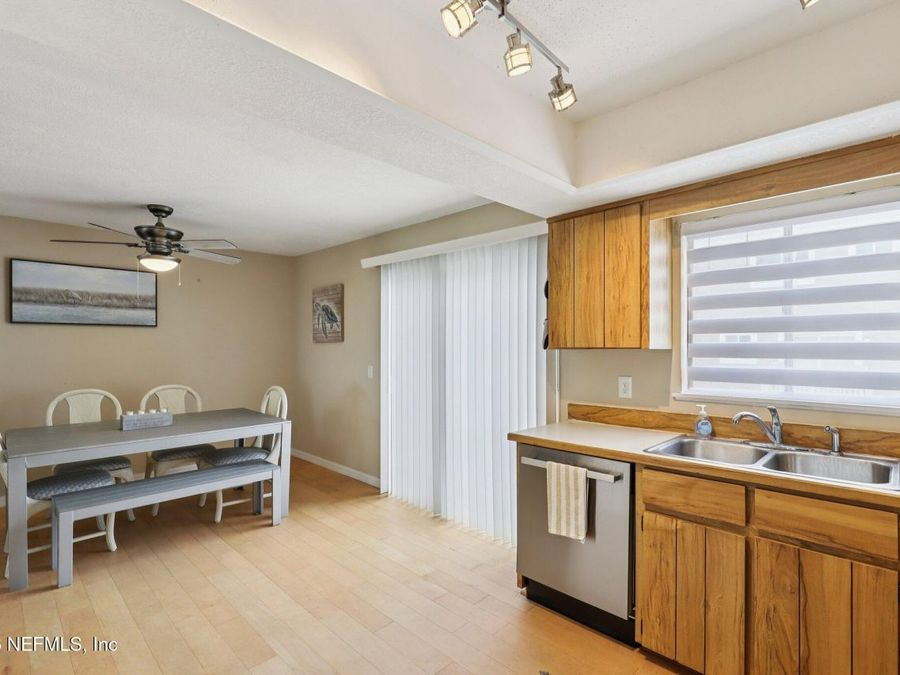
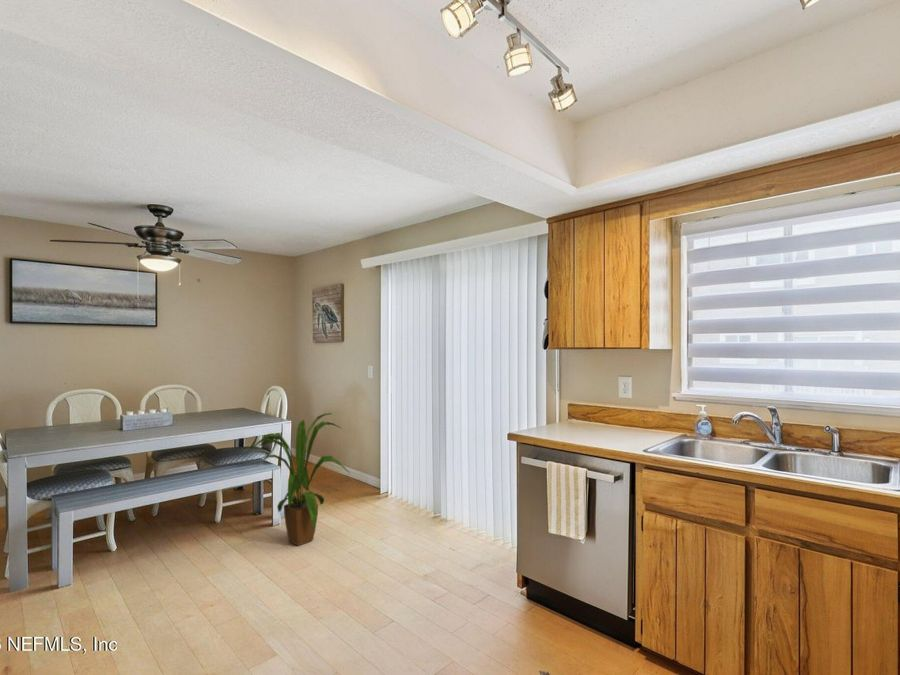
+ house plant (296, 473)
